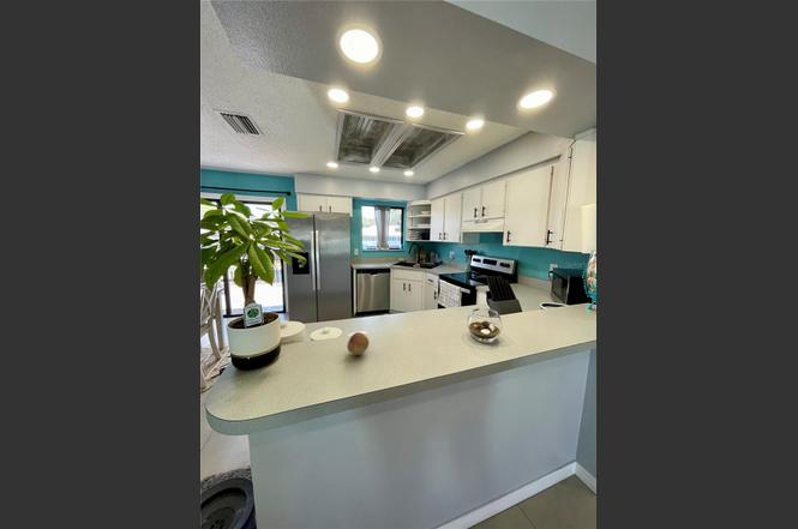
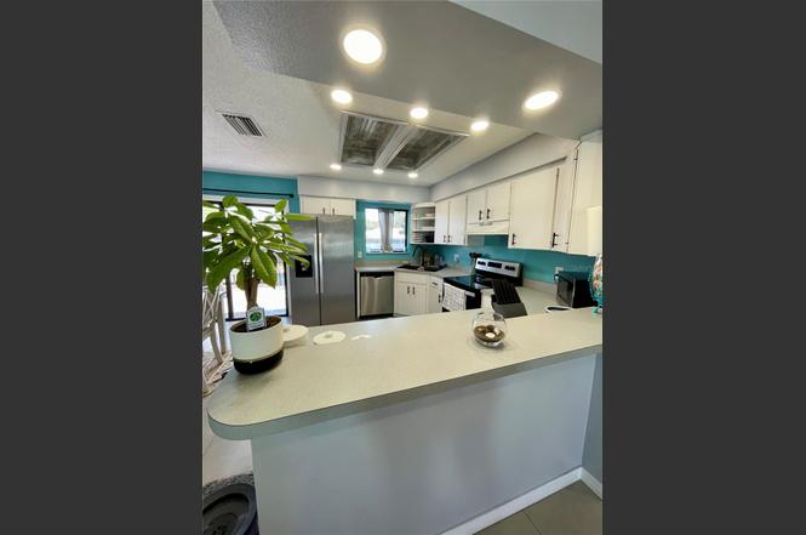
- fruit (358, 343)
